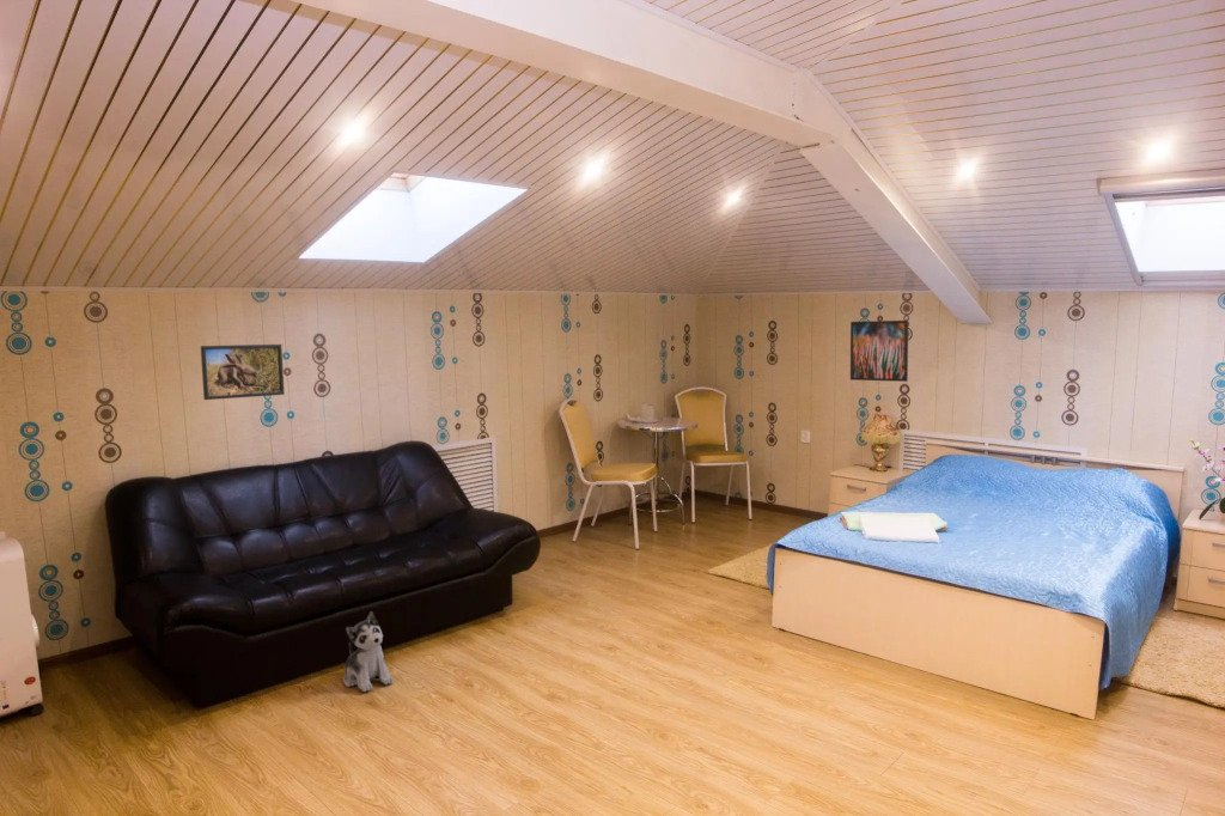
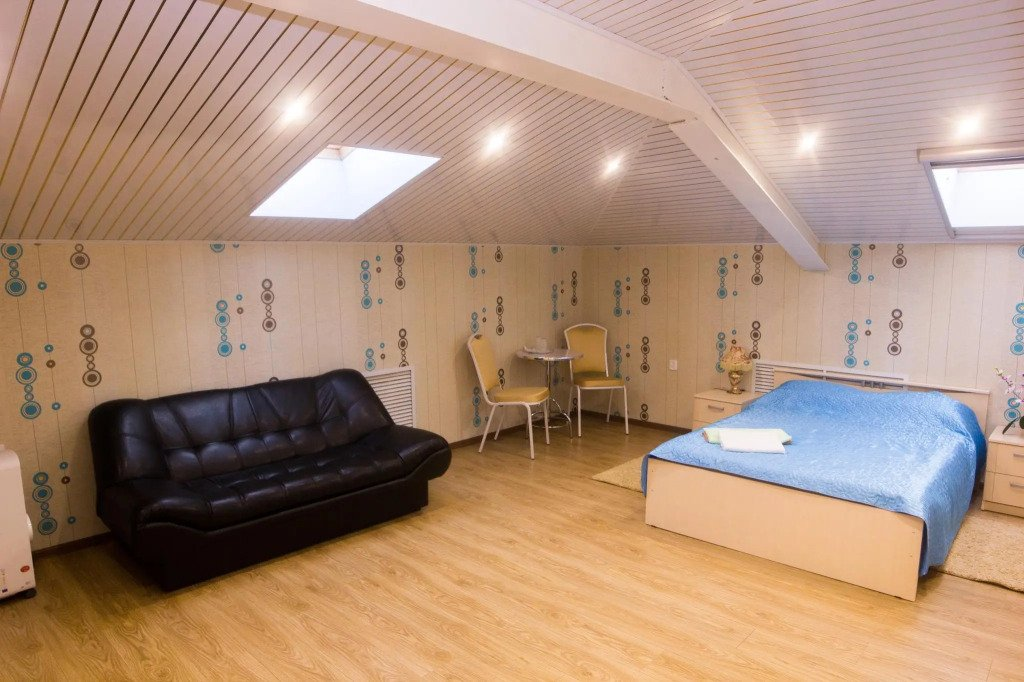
- plush toy (364, 644)
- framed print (878, 351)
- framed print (243, 371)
